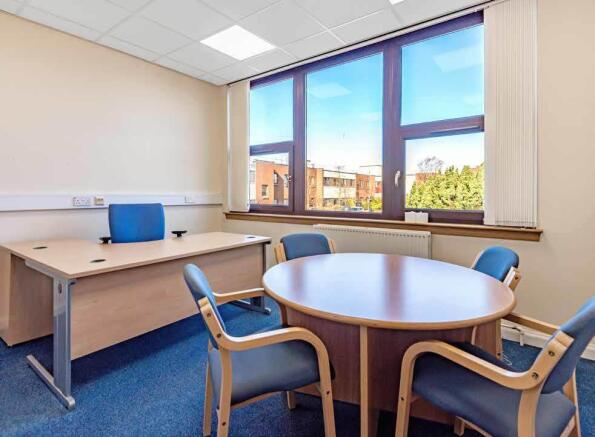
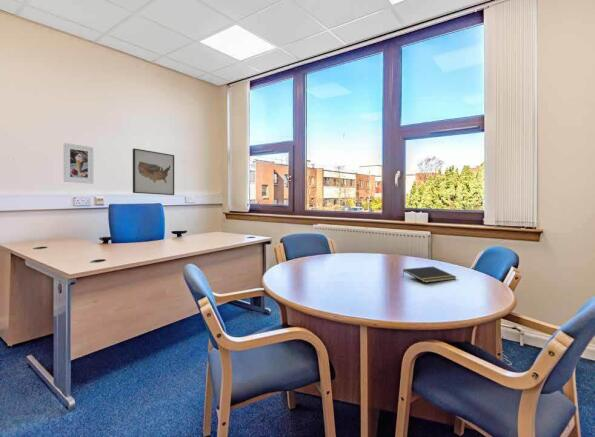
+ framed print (78, 164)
+ wall art (154, 173)
+ notepad (429, 273)
